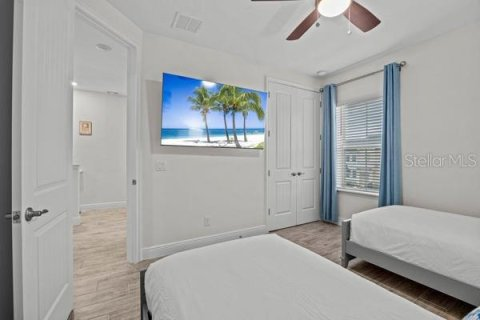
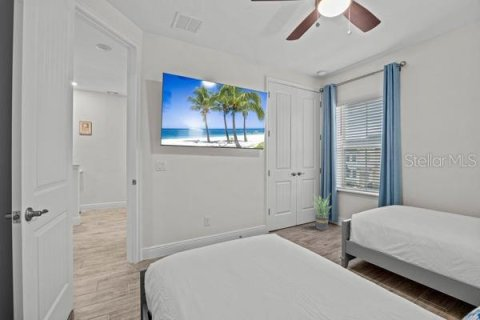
+ potted plant (321, 210)
